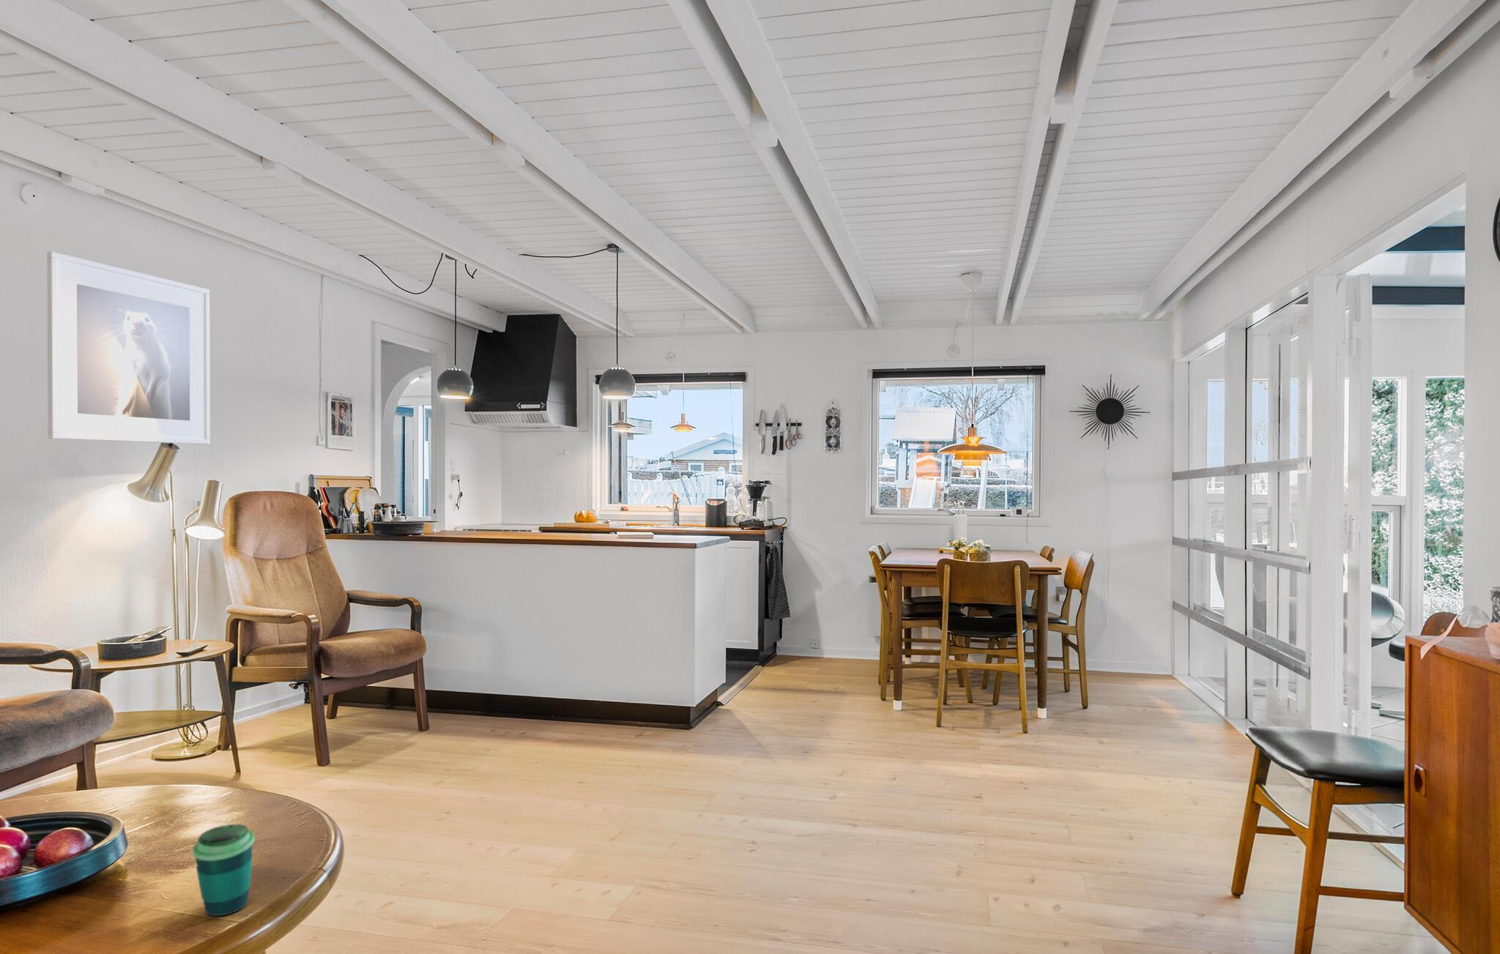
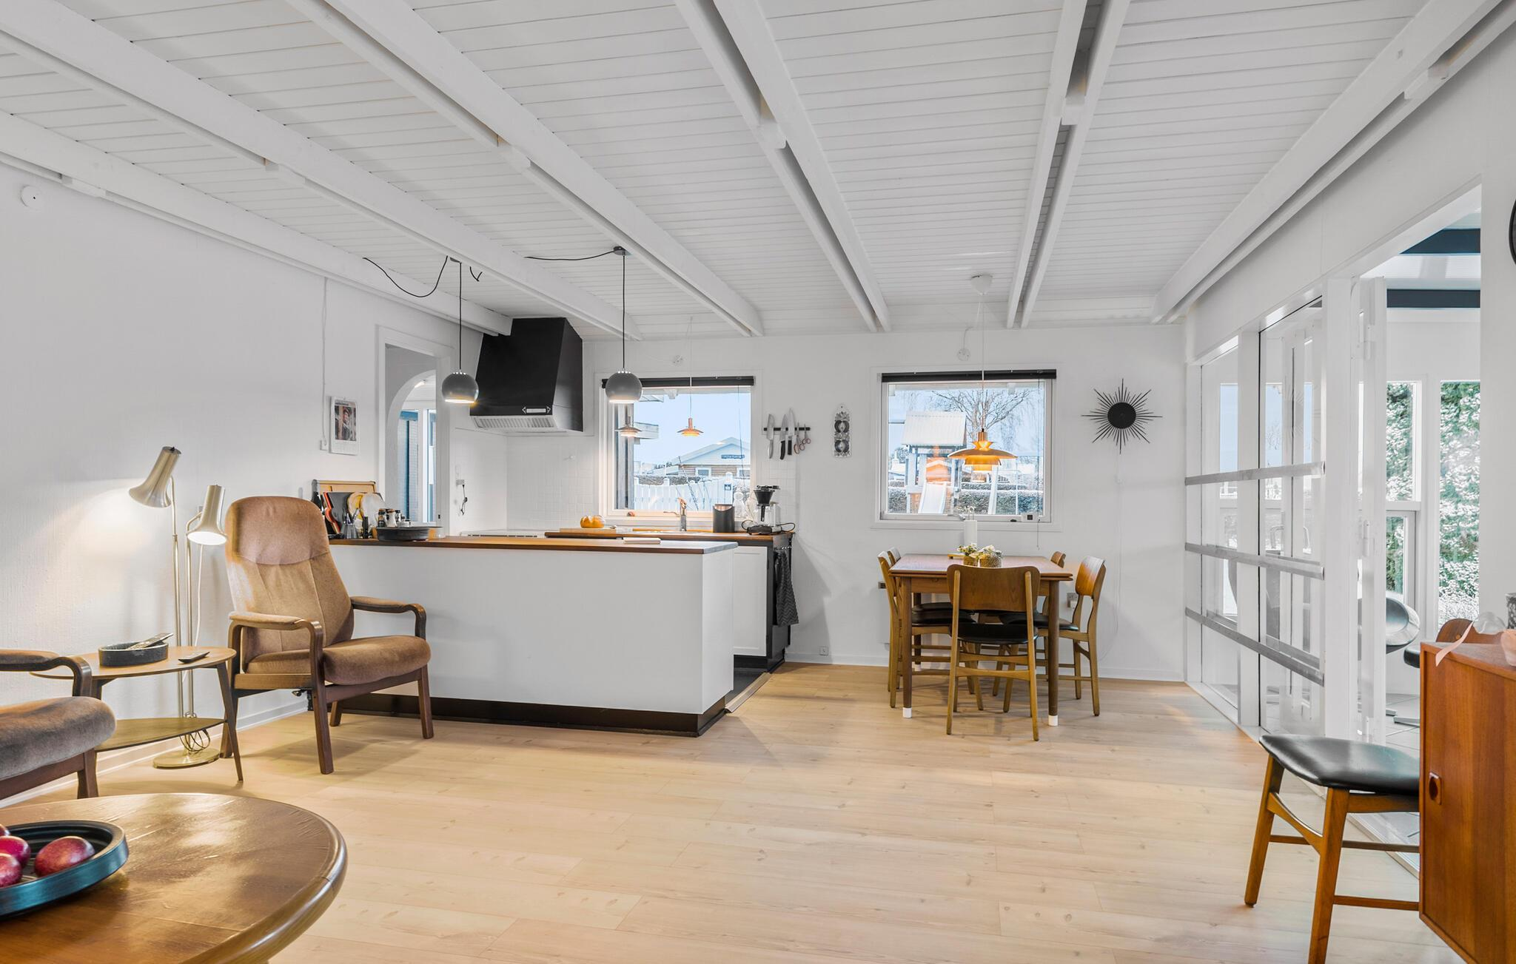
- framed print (137, 356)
- cup (224, 871)
